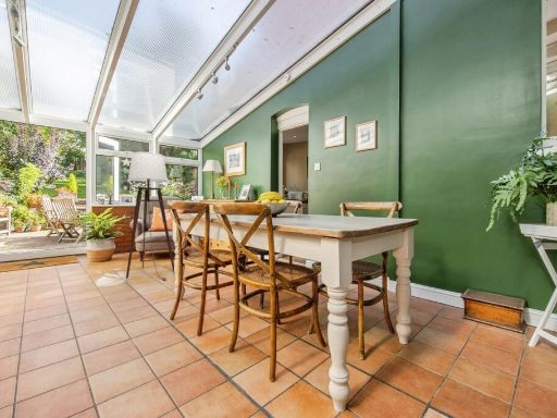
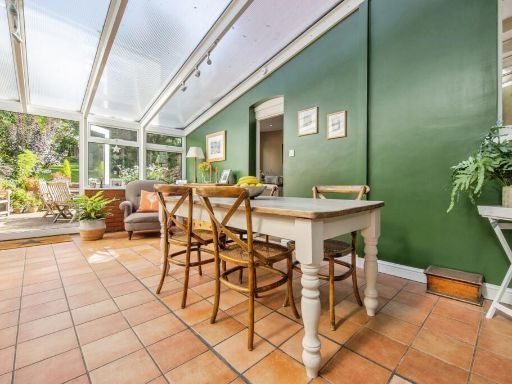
- floor lamp (149, 213)
